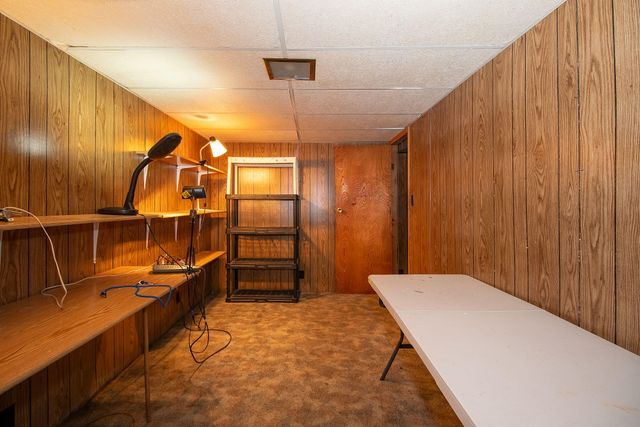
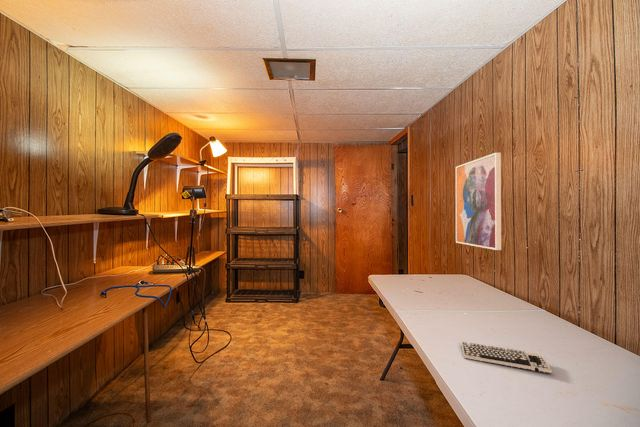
+ keyboard (502, 355)
+ wall art (475, 203)
